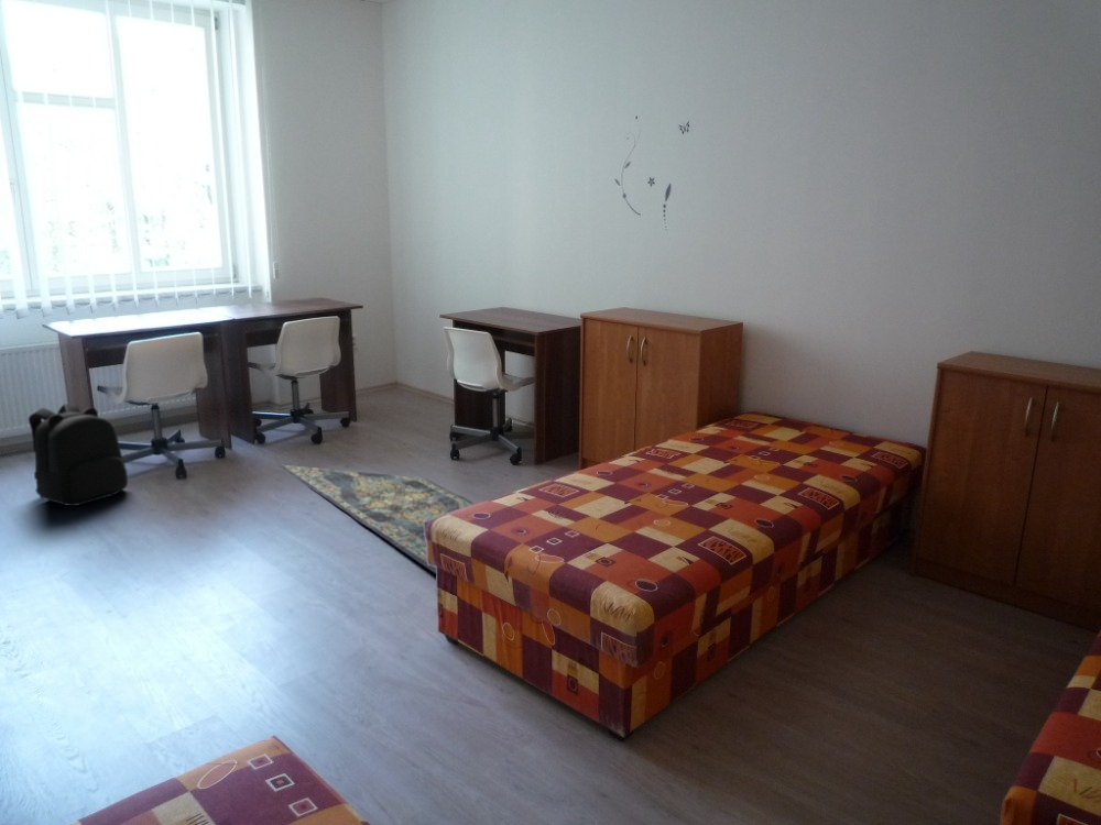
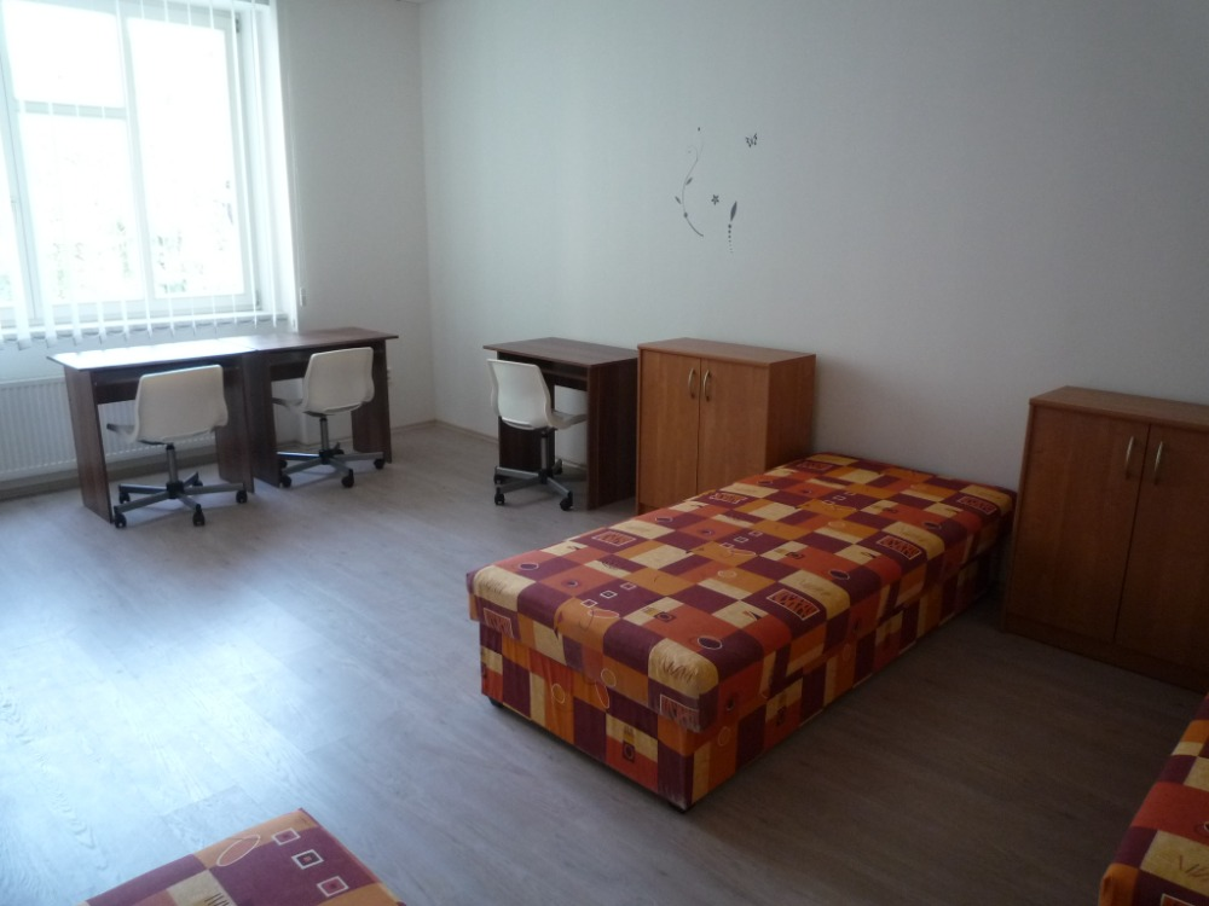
- backpack (74, 452)
- rug (399, 501)
